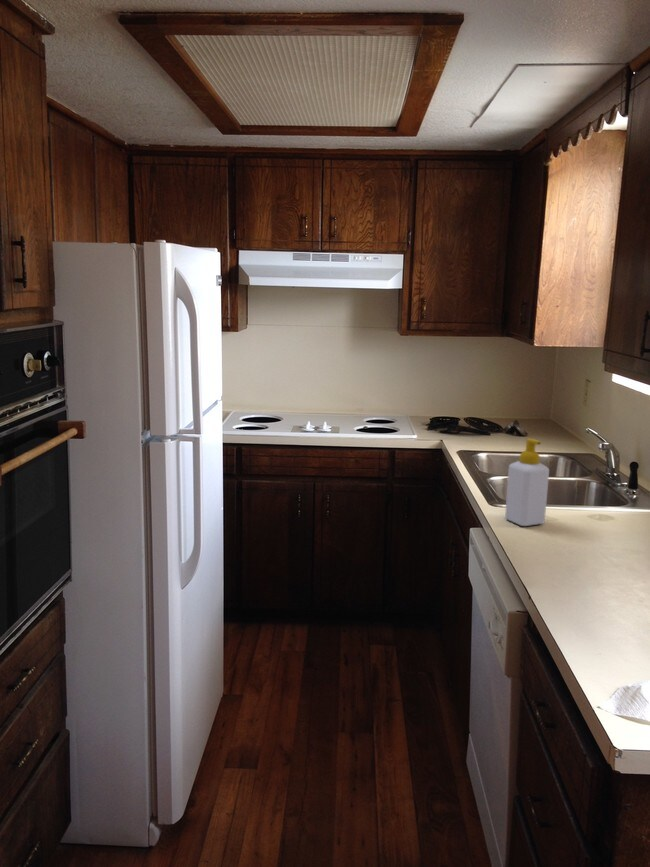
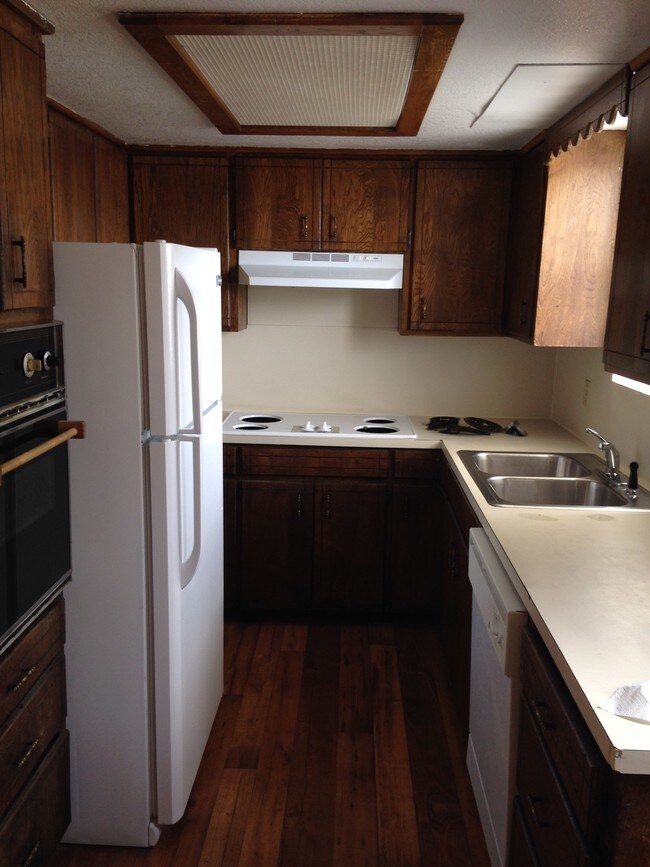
- soap bottle (527, 481)
